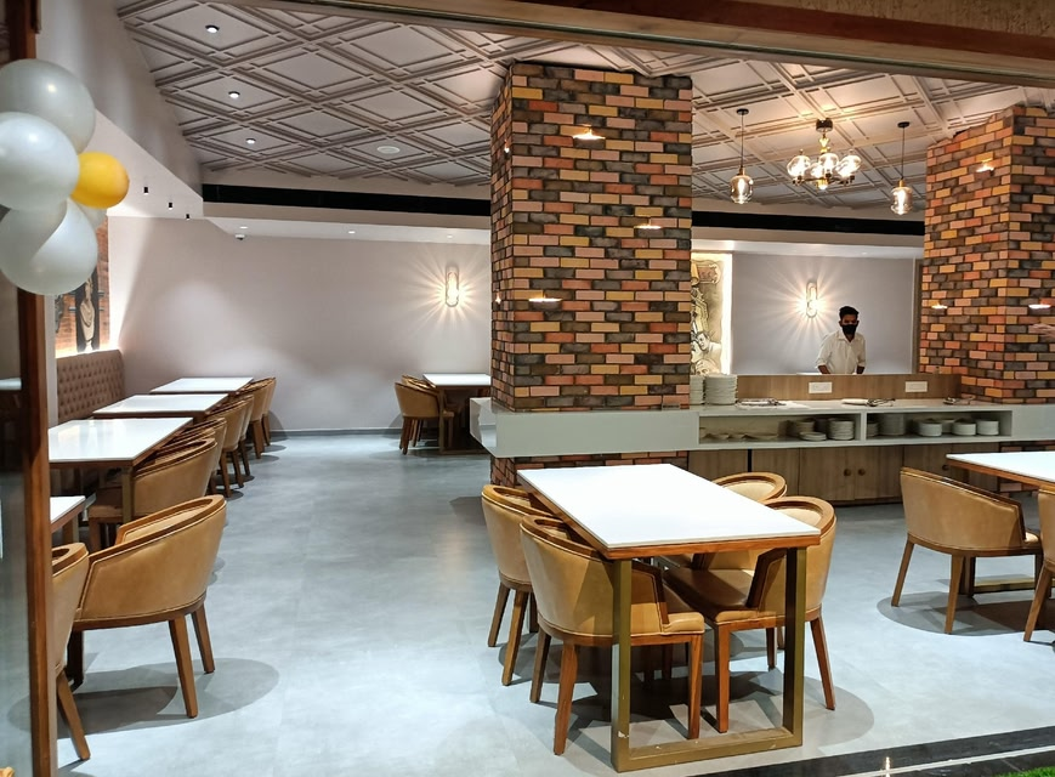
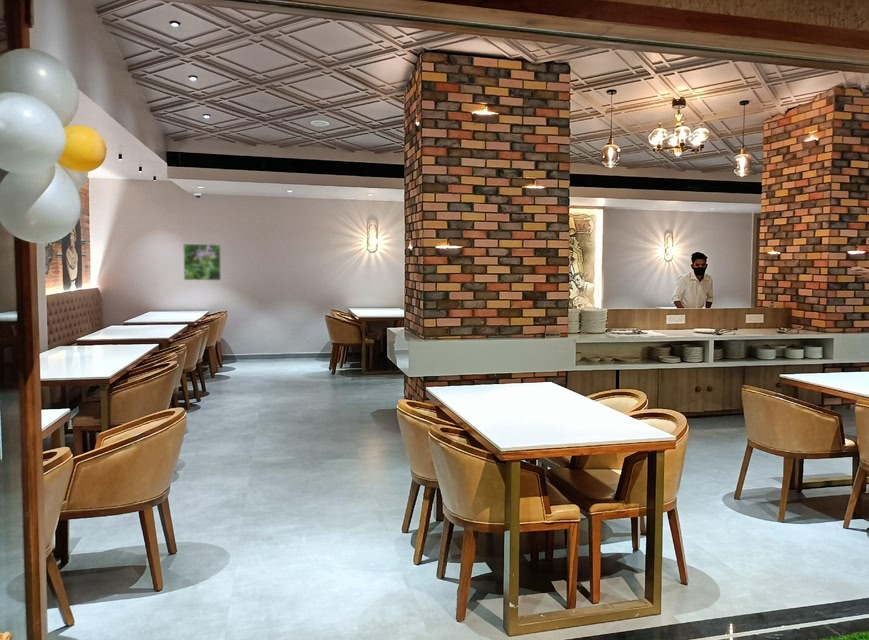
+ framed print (202, 262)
